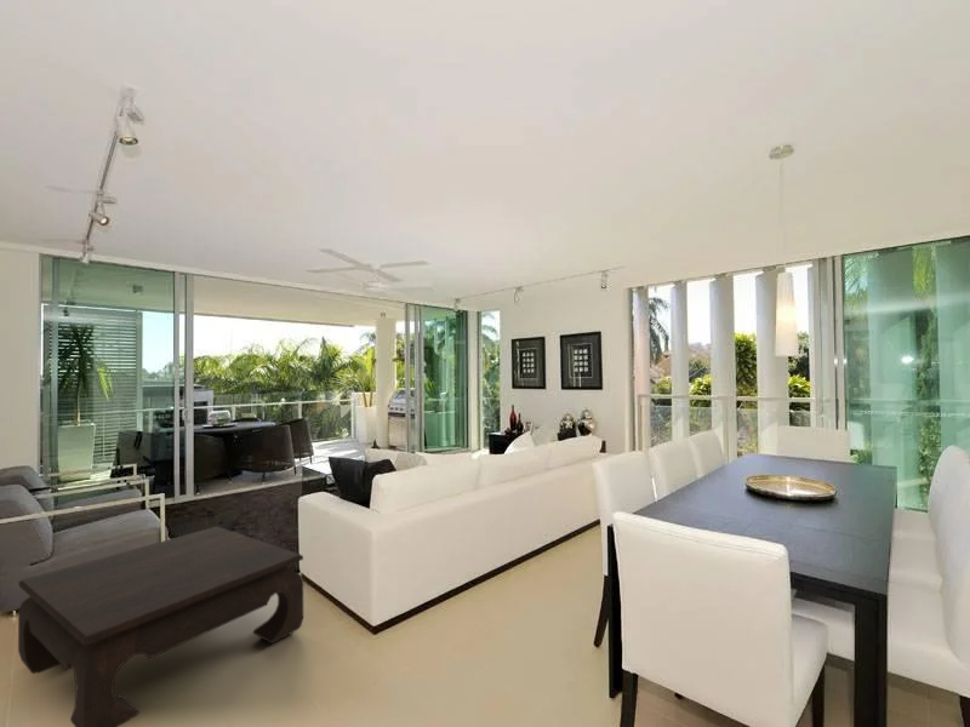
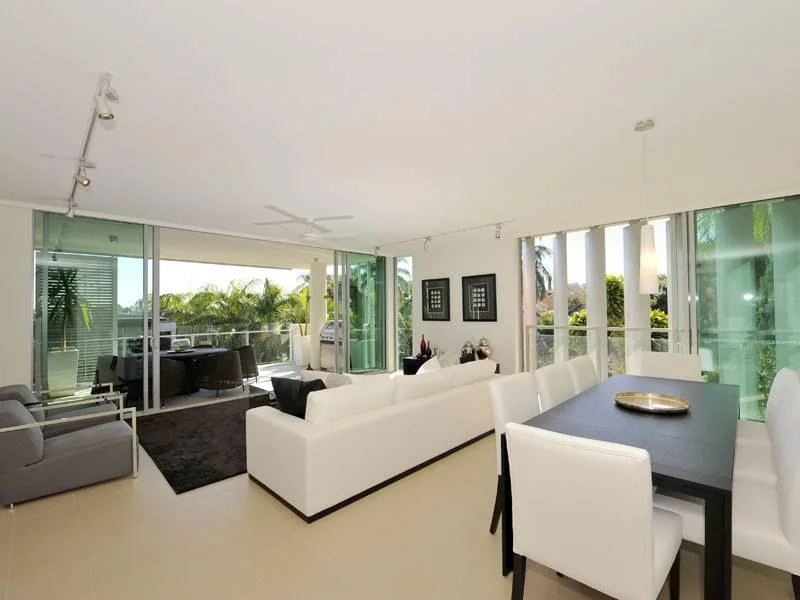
- coffee table (169, 607)
